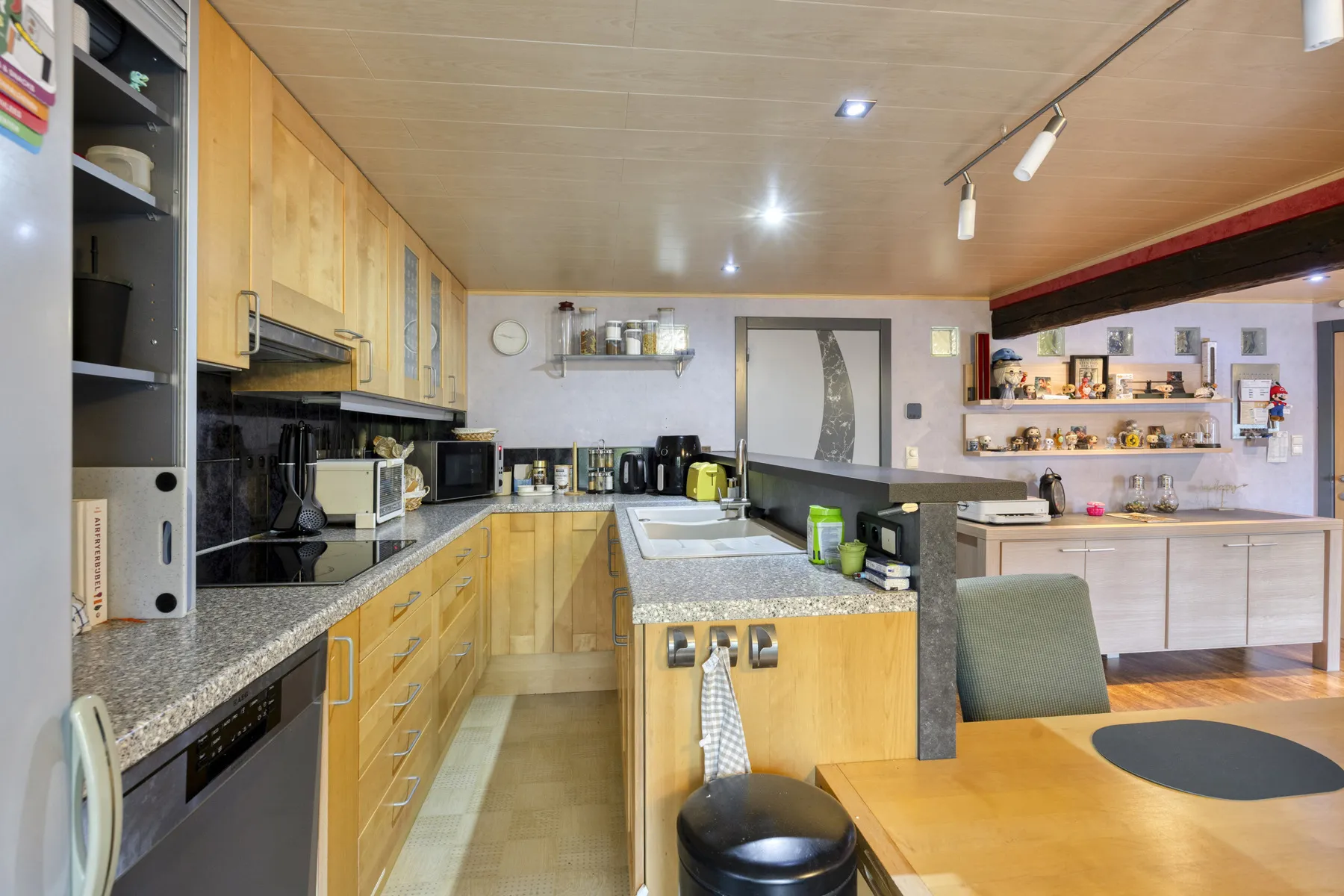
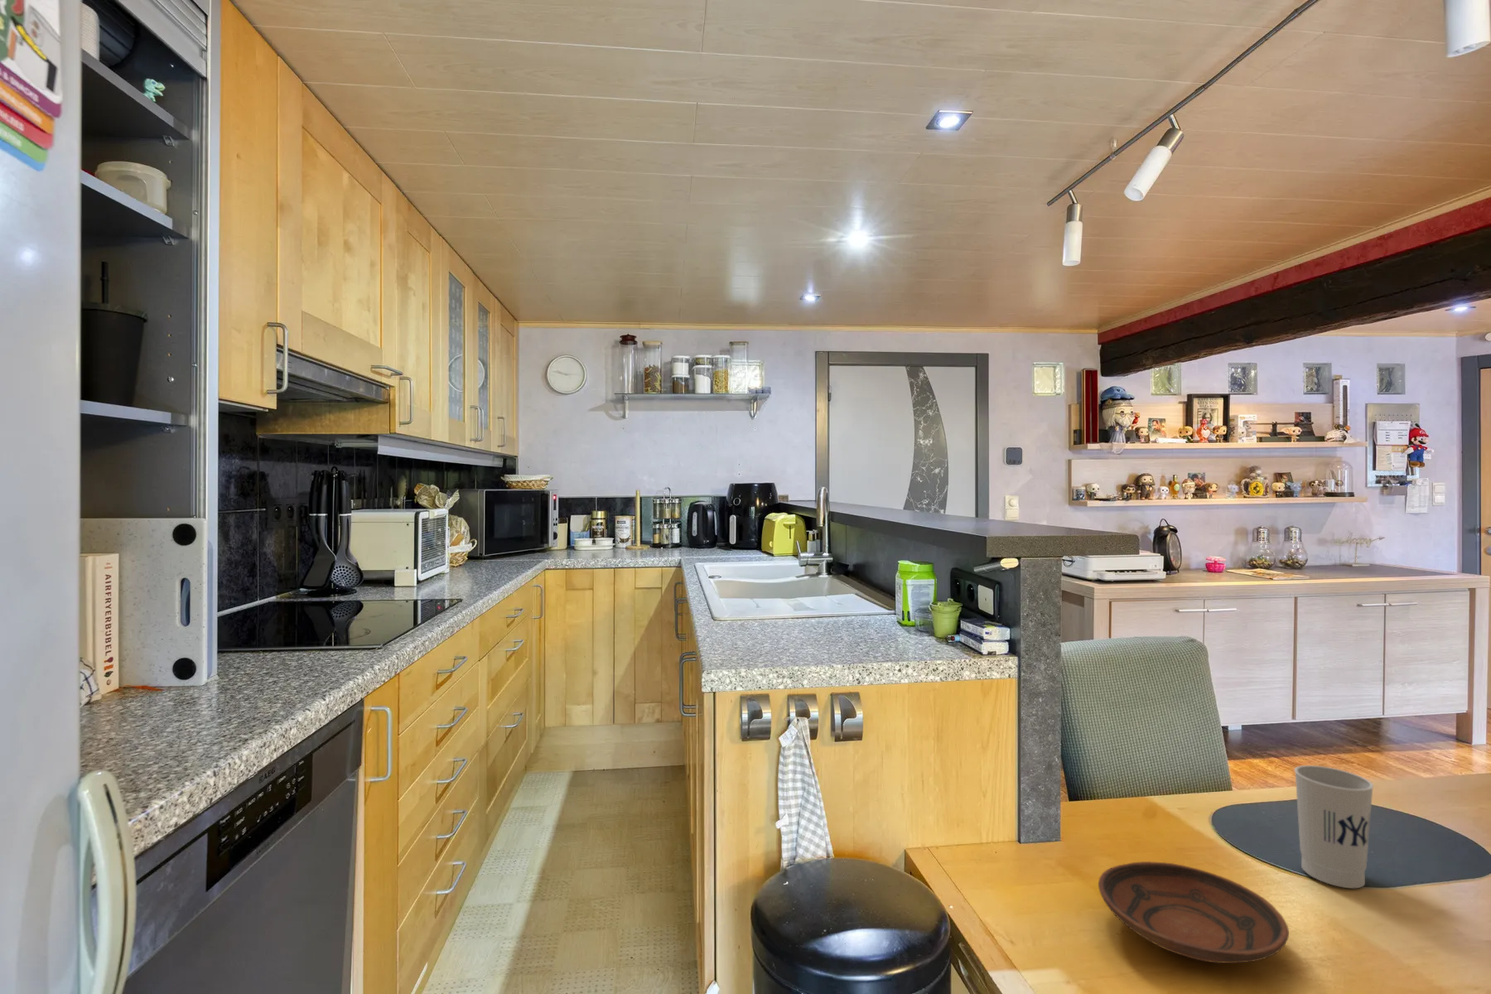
+ bowl (1187, 917)
+ cup (1332, 825)
